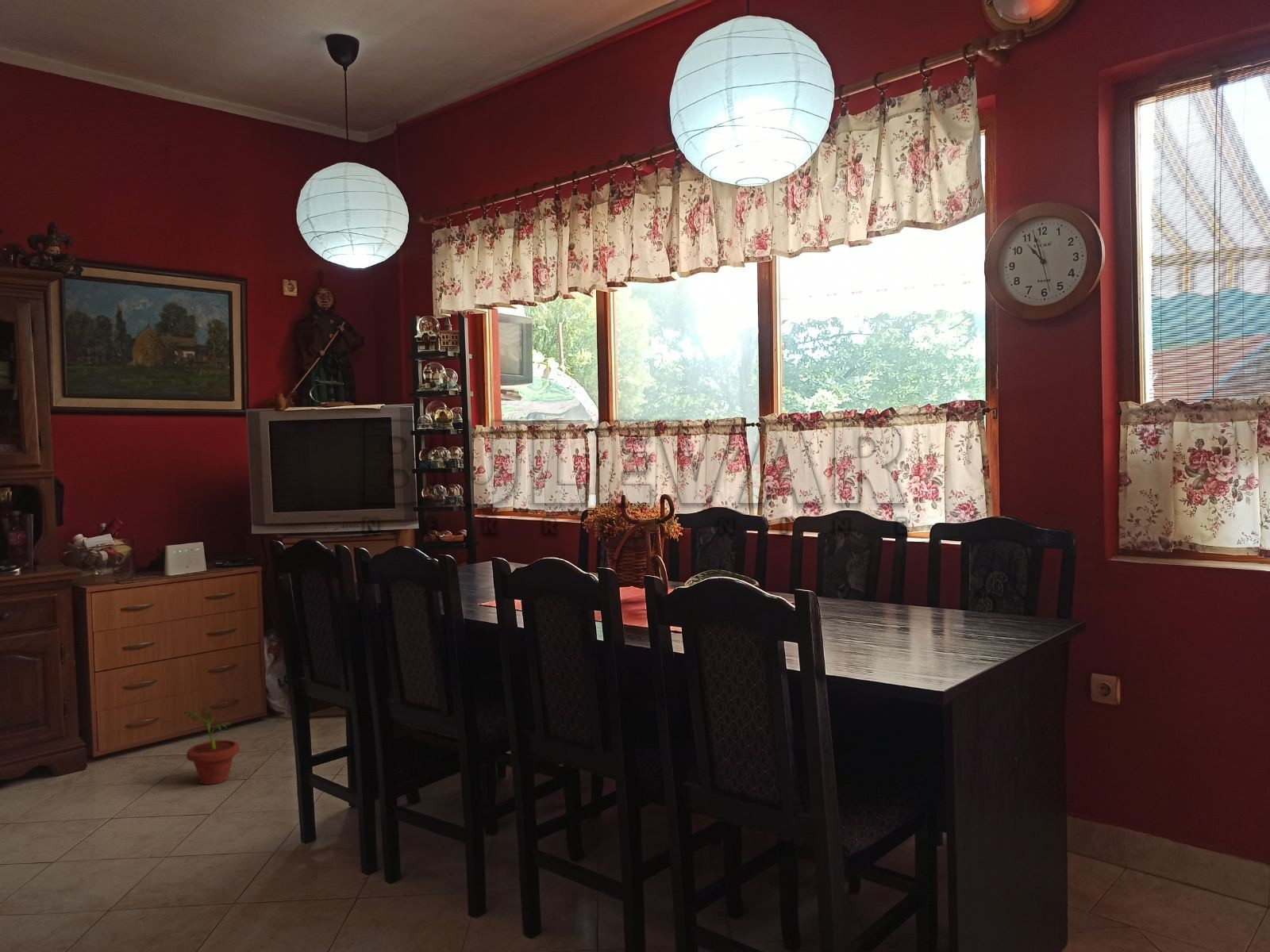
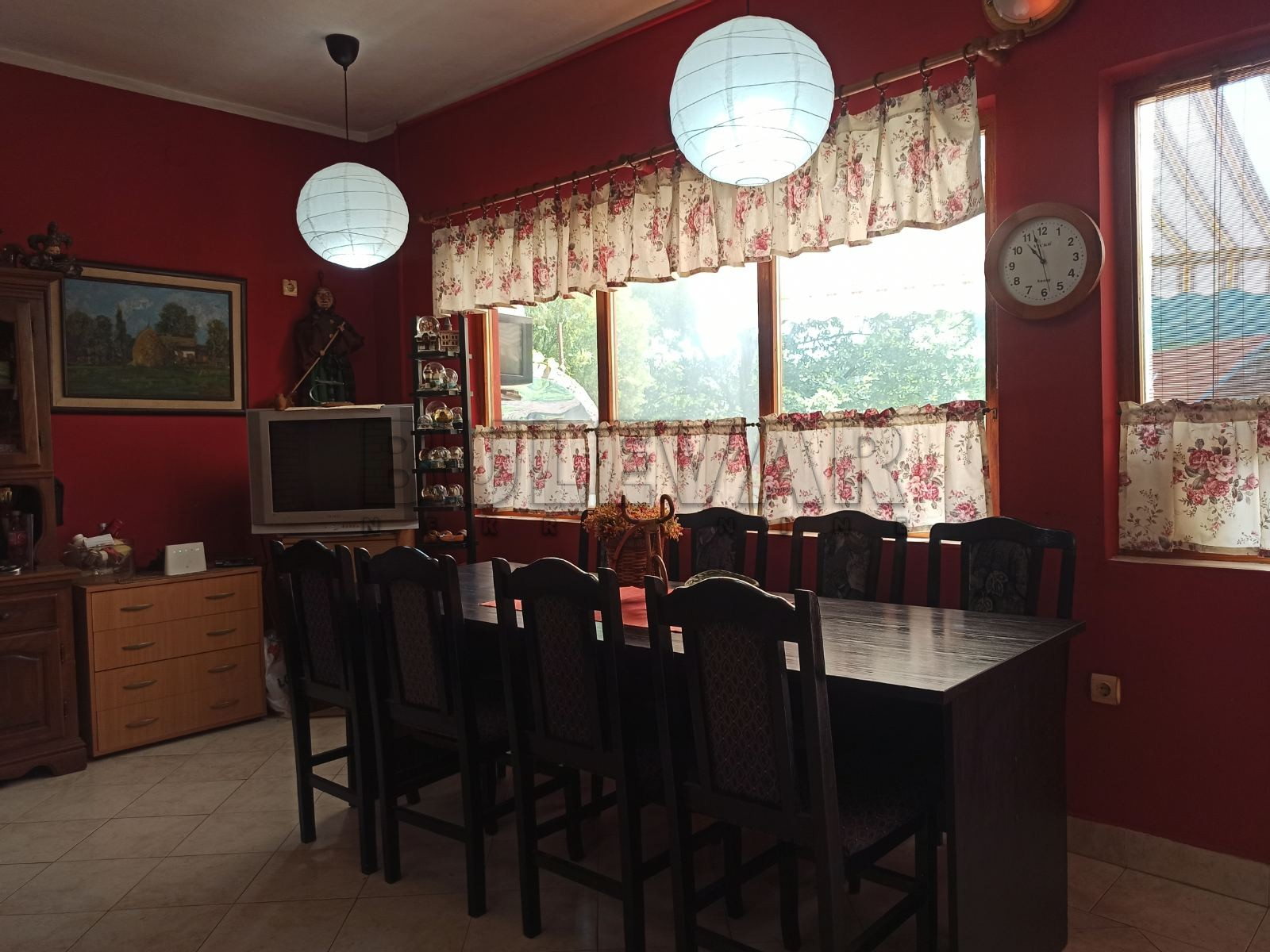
- potted plant (211, 741)
